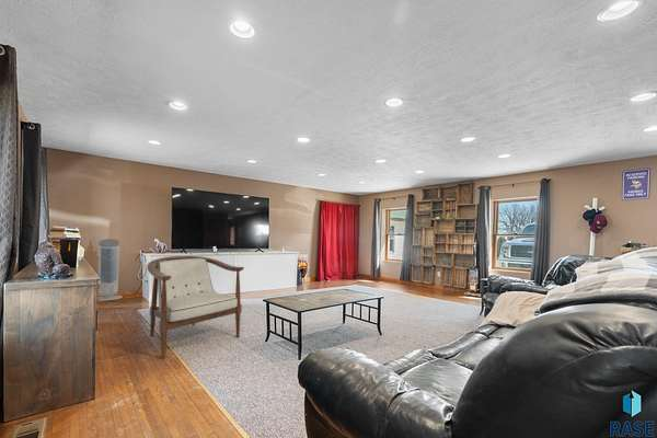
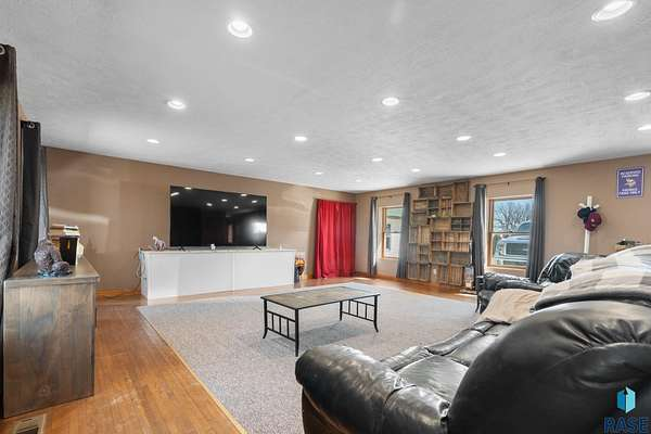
- air purifier (108, 268)
- armchair (189, 299)
